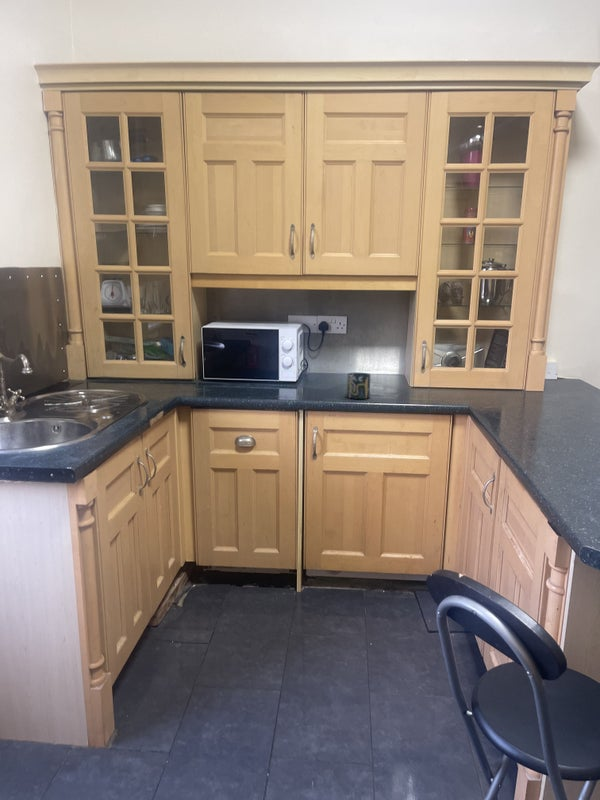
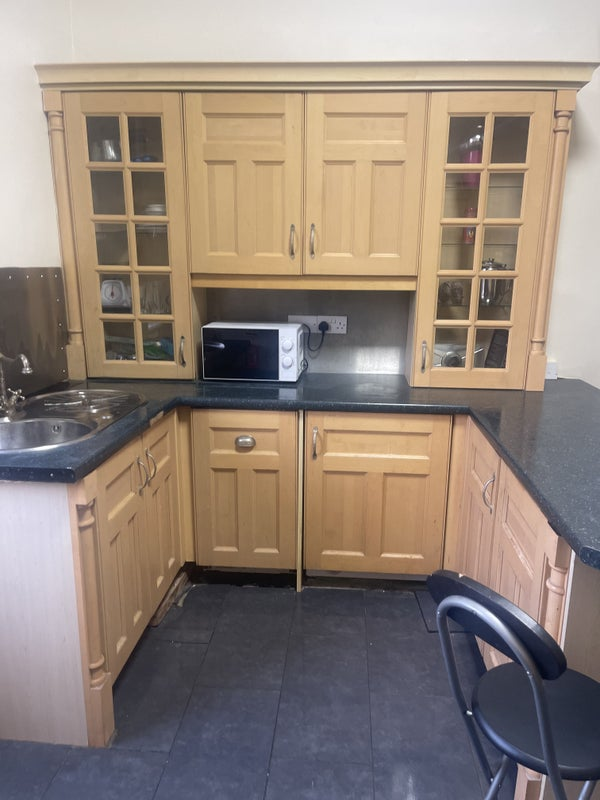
- cup (358, 384)
